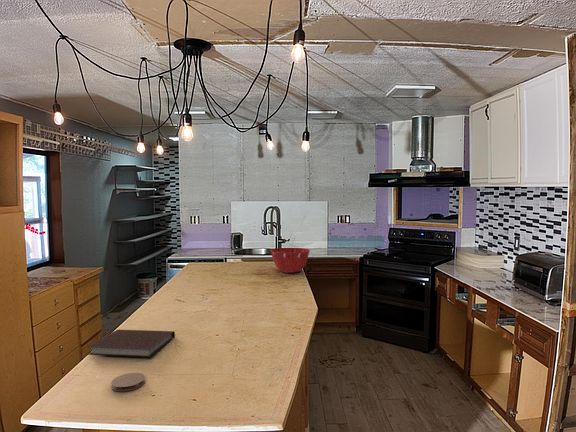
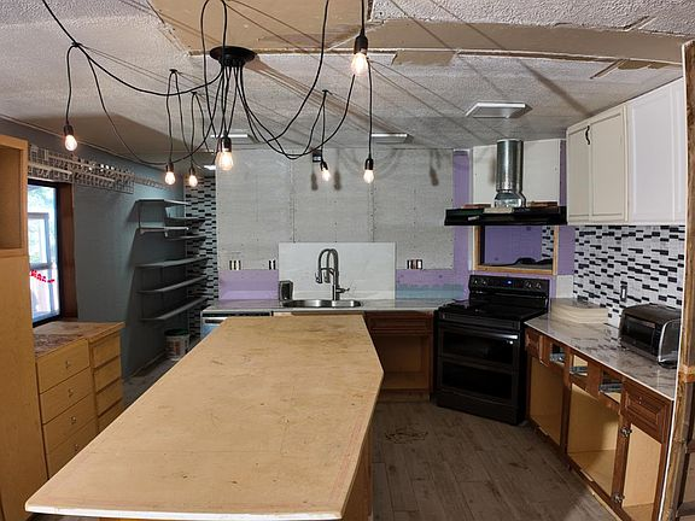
- coaster (128, 381)
- notebook (133, 341)
- mixing bowl (290, 260)
